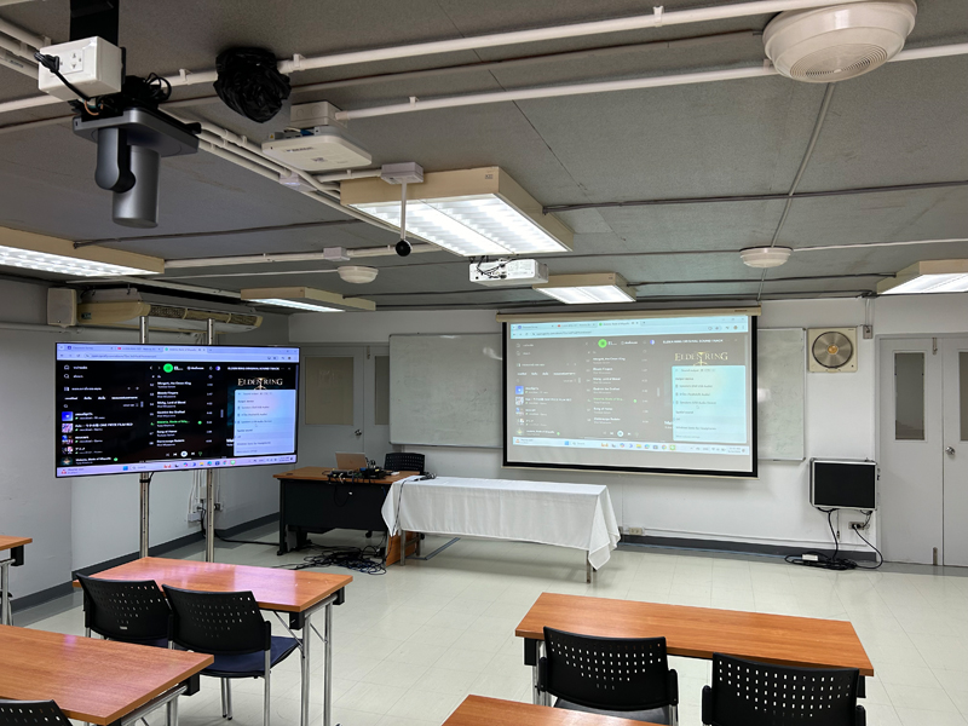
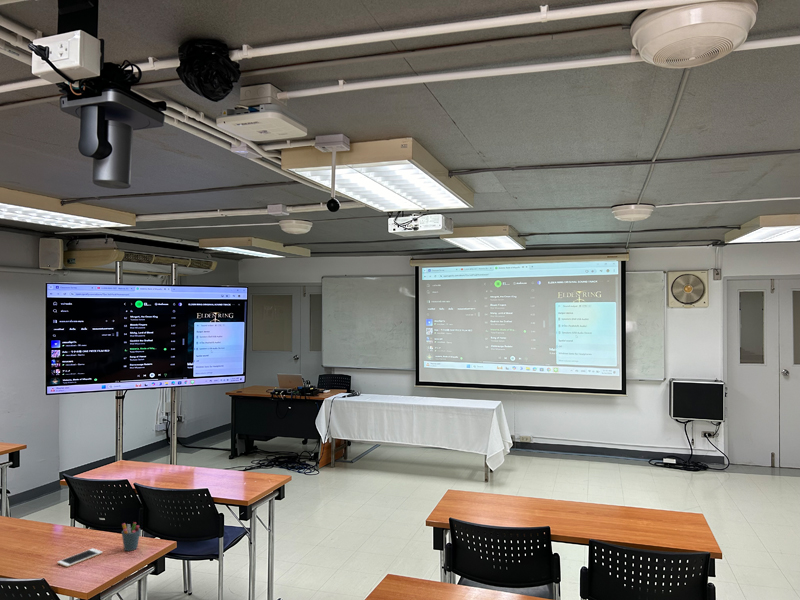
+ pen holder (130, 534)
+ cell phone (80, 557)
